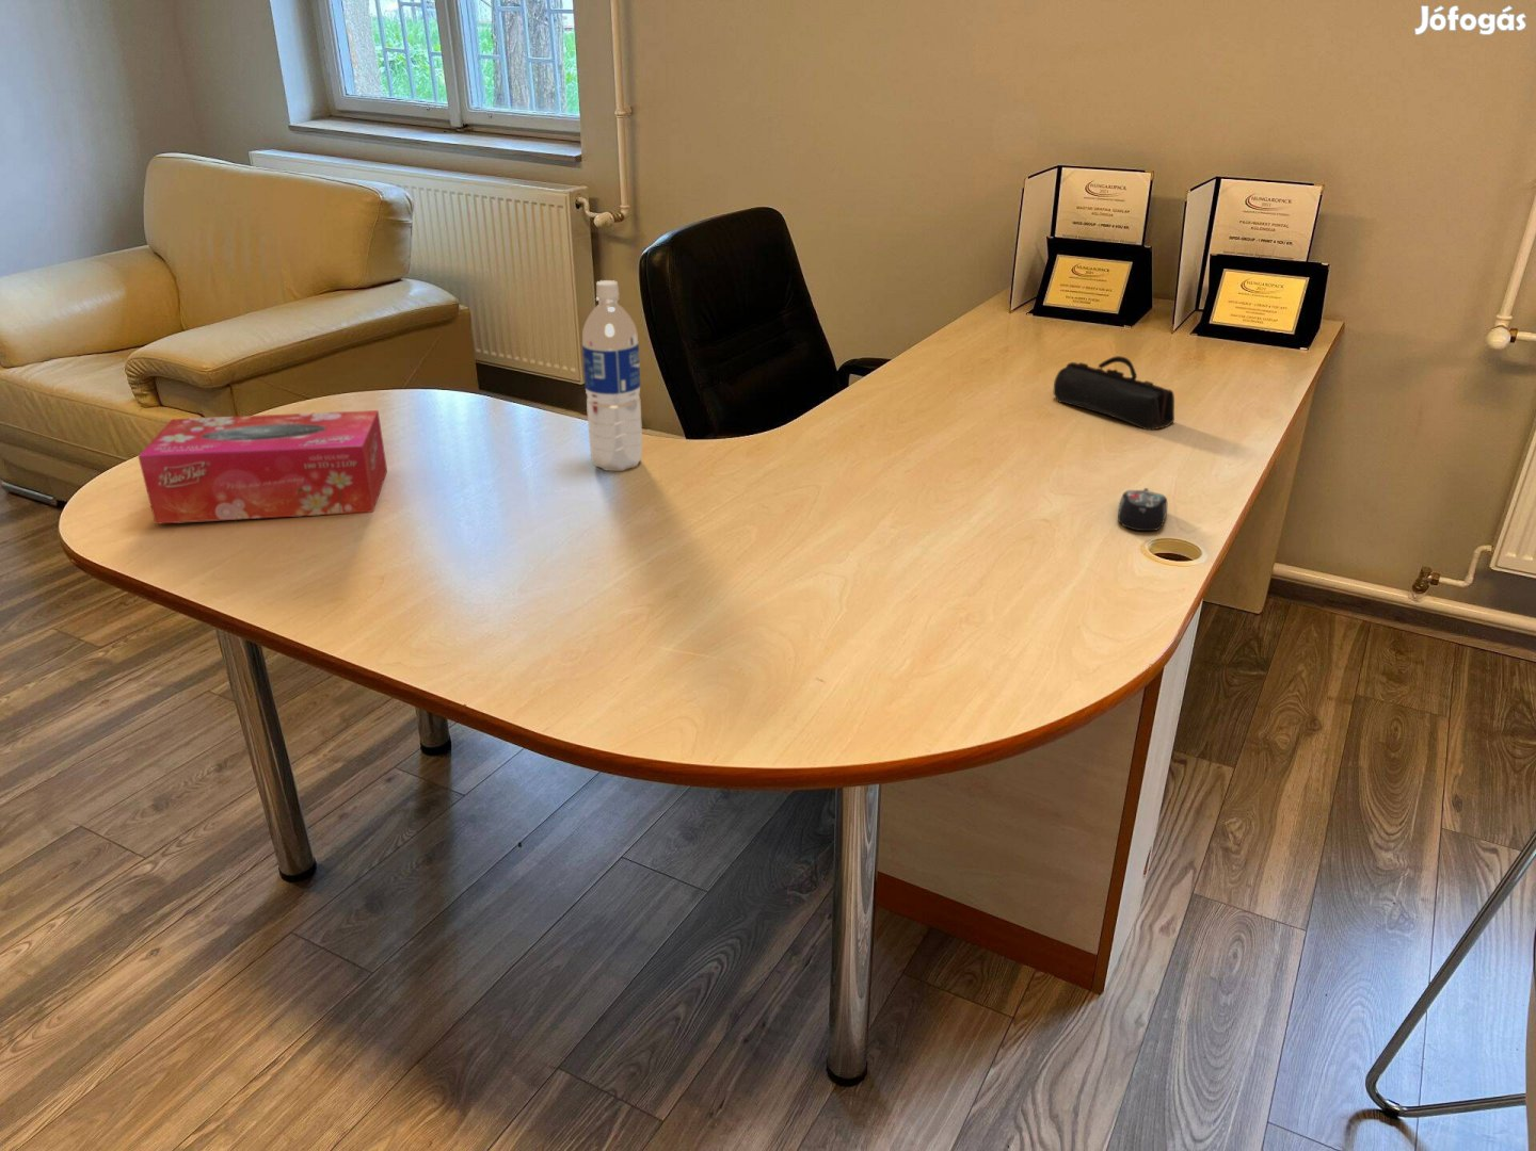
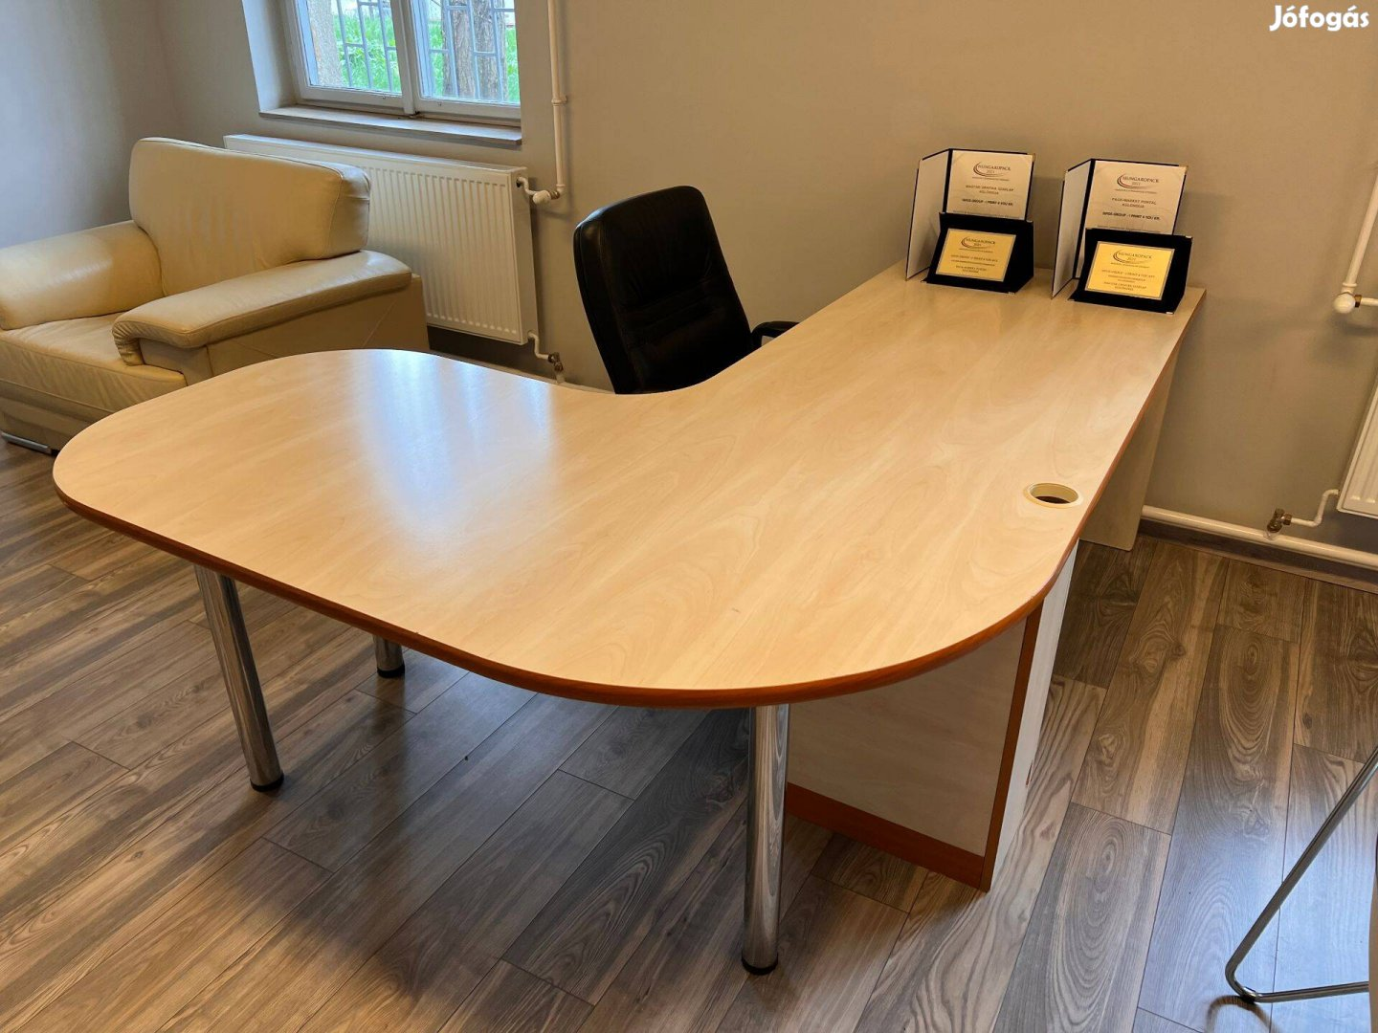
- pencil case (1114, 384)
- tissue box (271, 464)
- water bottle (612, 376)
- computer mouse (1143, 504)
